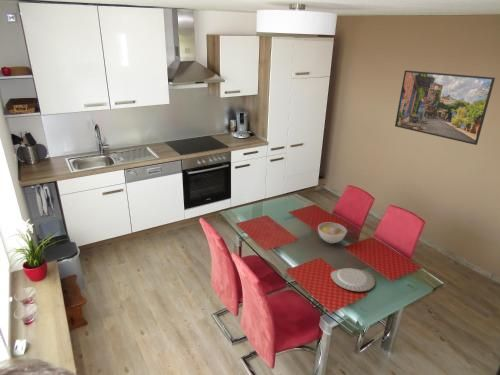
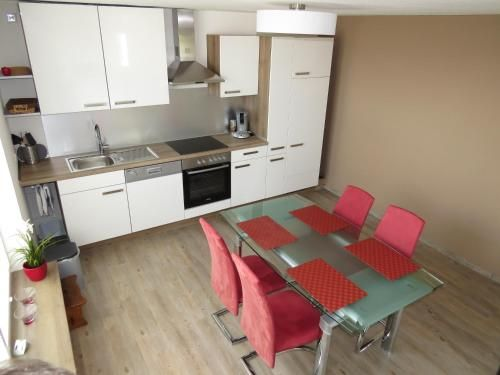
- chinaware (352, 276)
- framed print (438, 105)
- bowl (331, 235)
